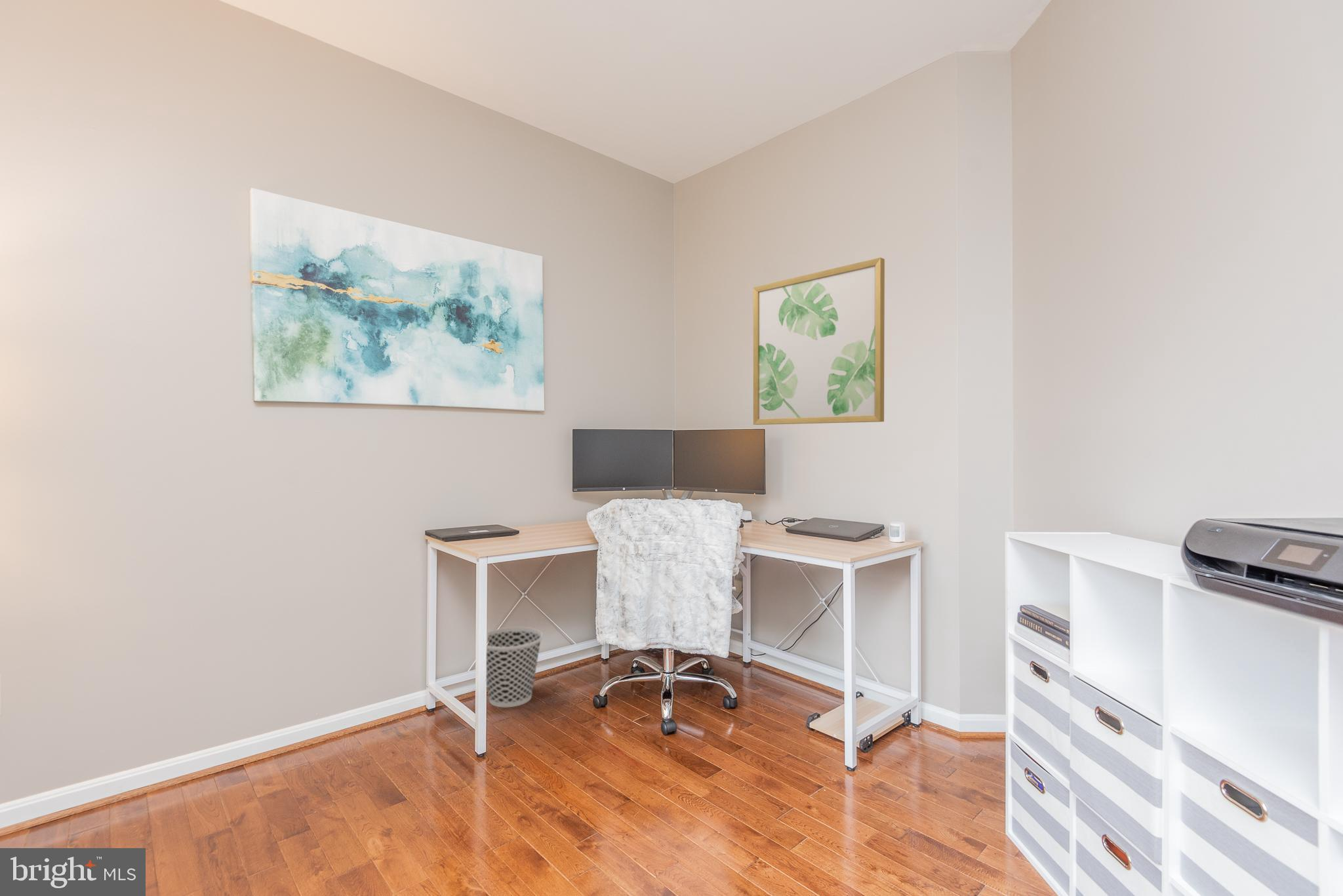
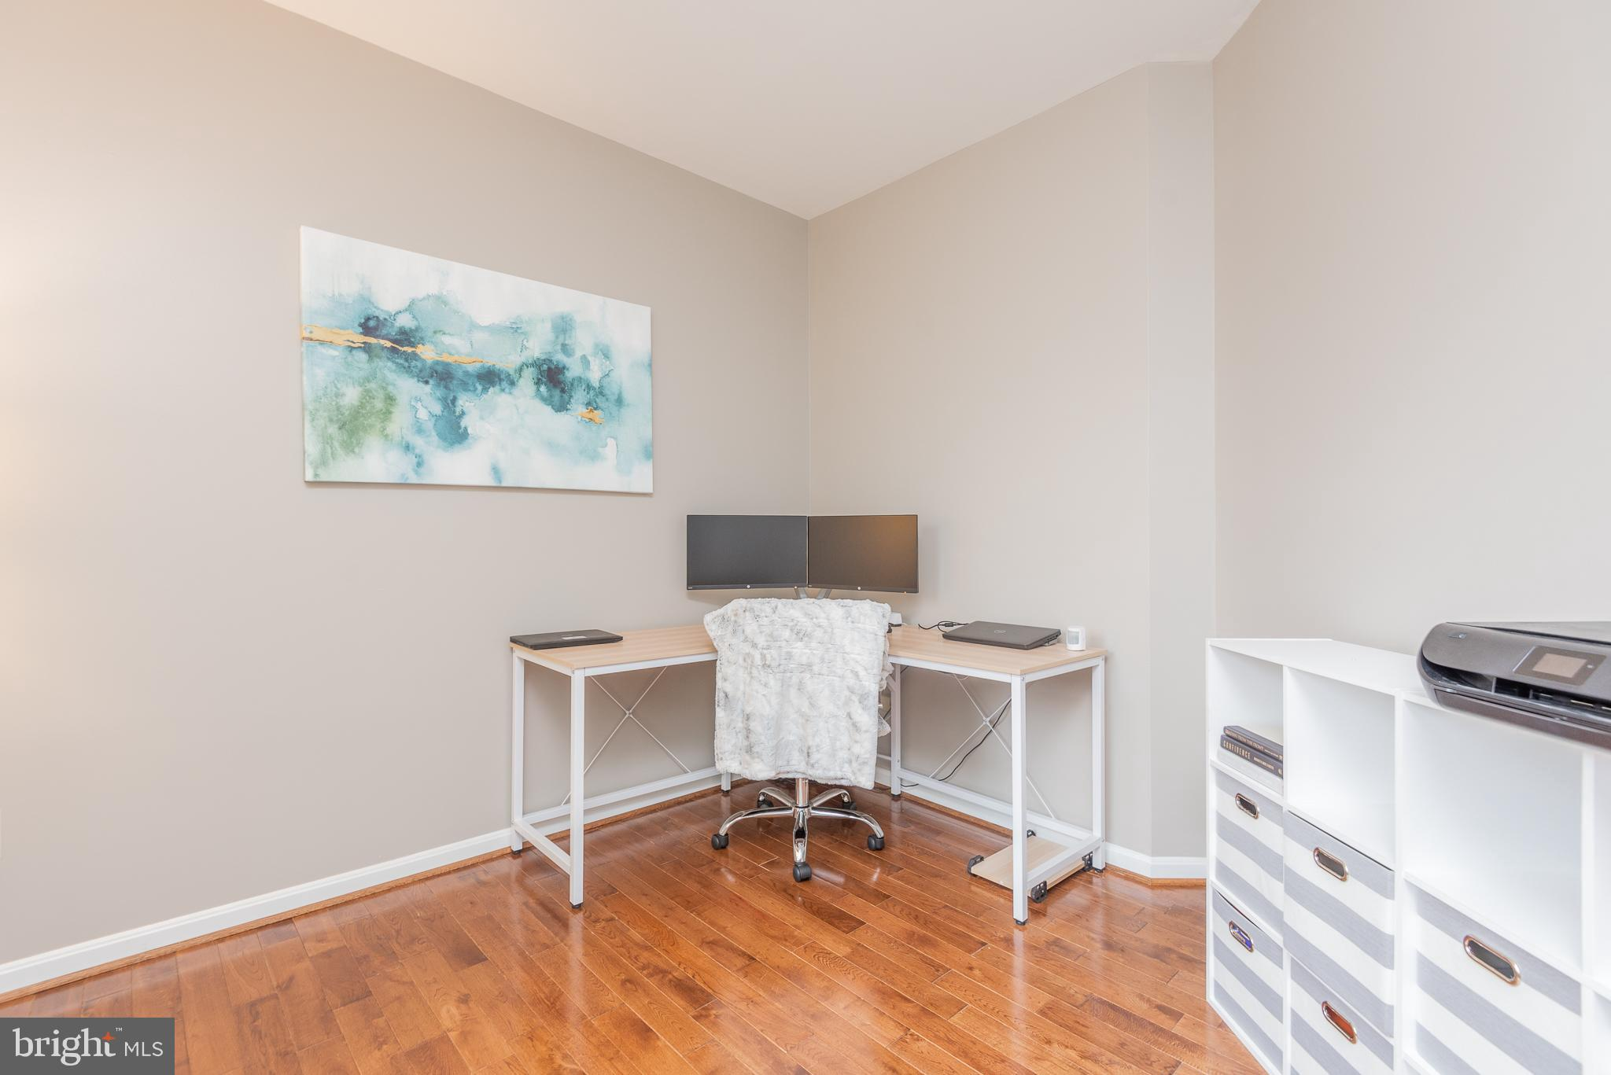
- wastebasket (510, 667)
- wall art (813, 349)
